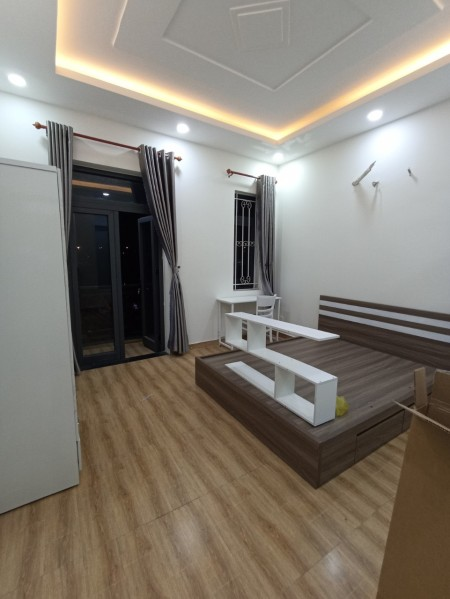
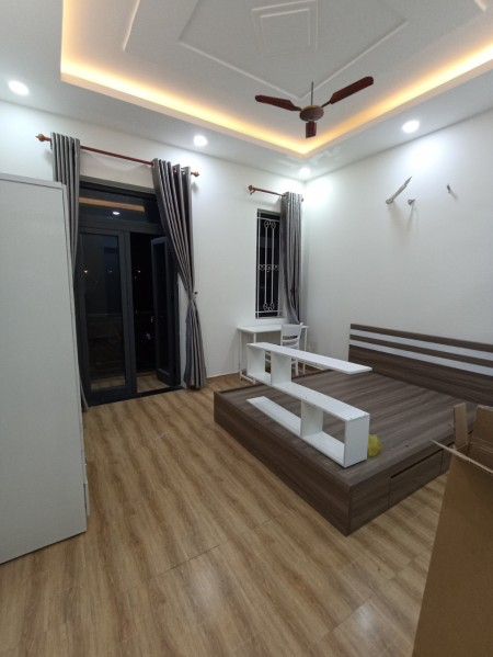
+ ceiling fan (310, 107)
